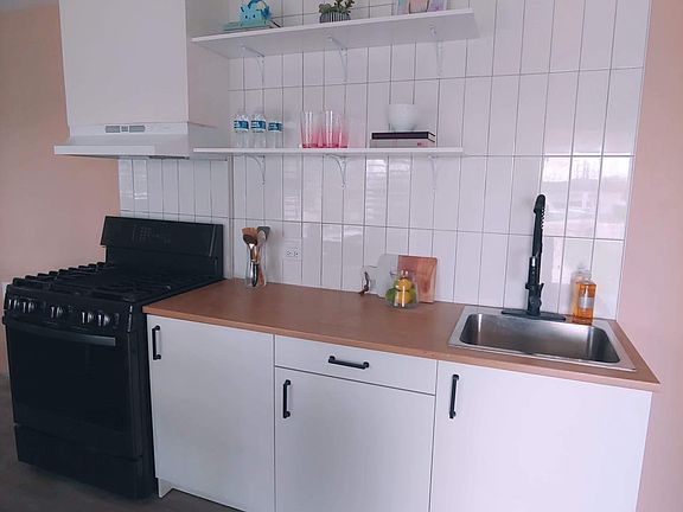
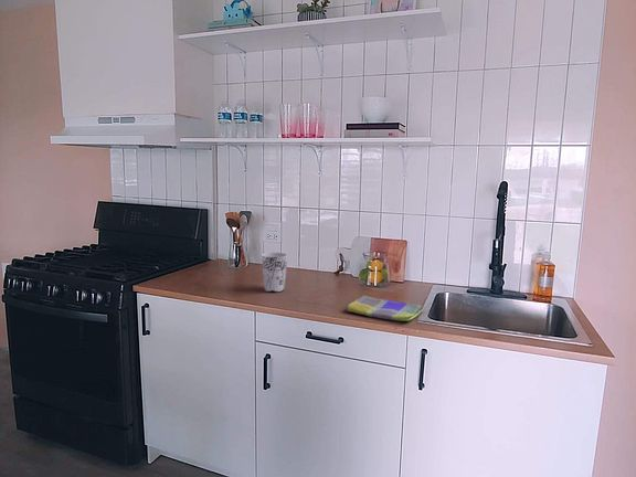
+ dish towel (383, 307)
+ cup (274, 272)
